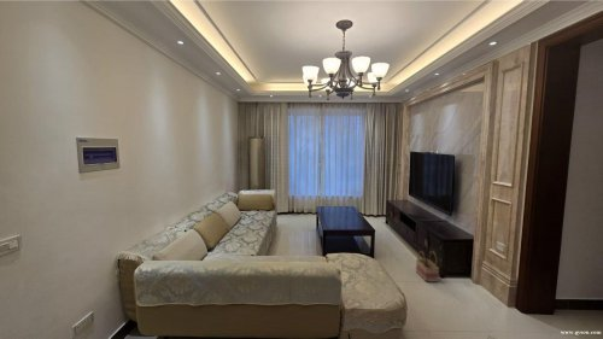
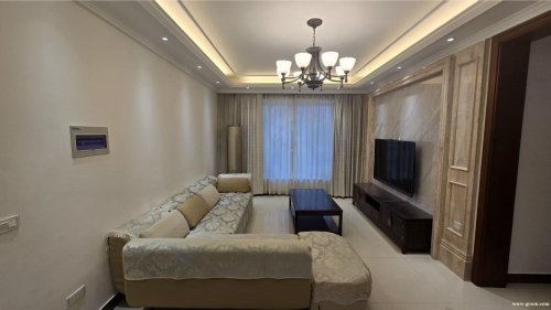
- basket (427, 263)
